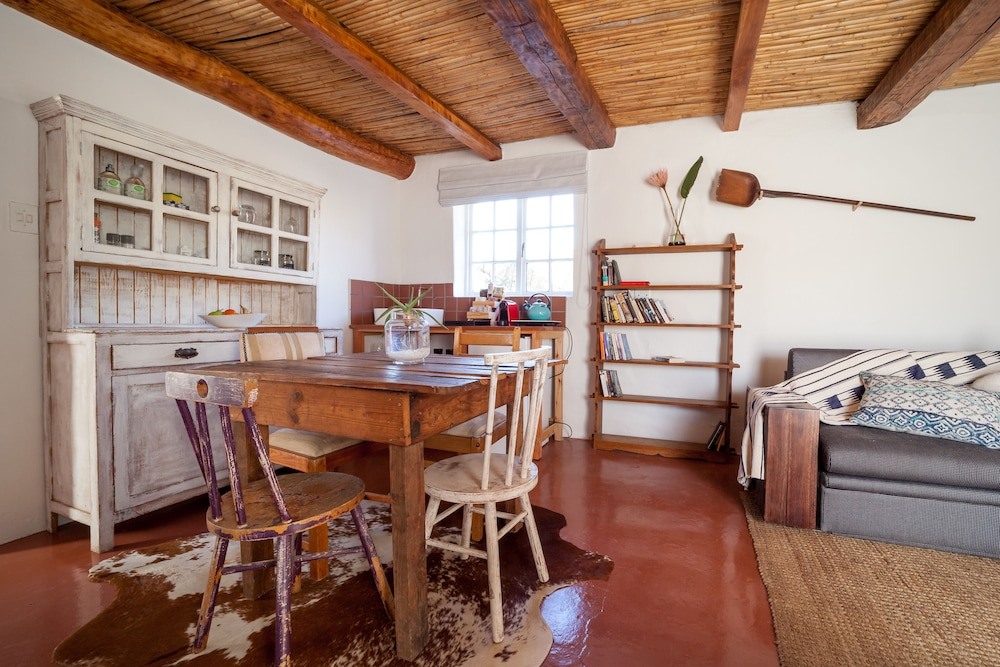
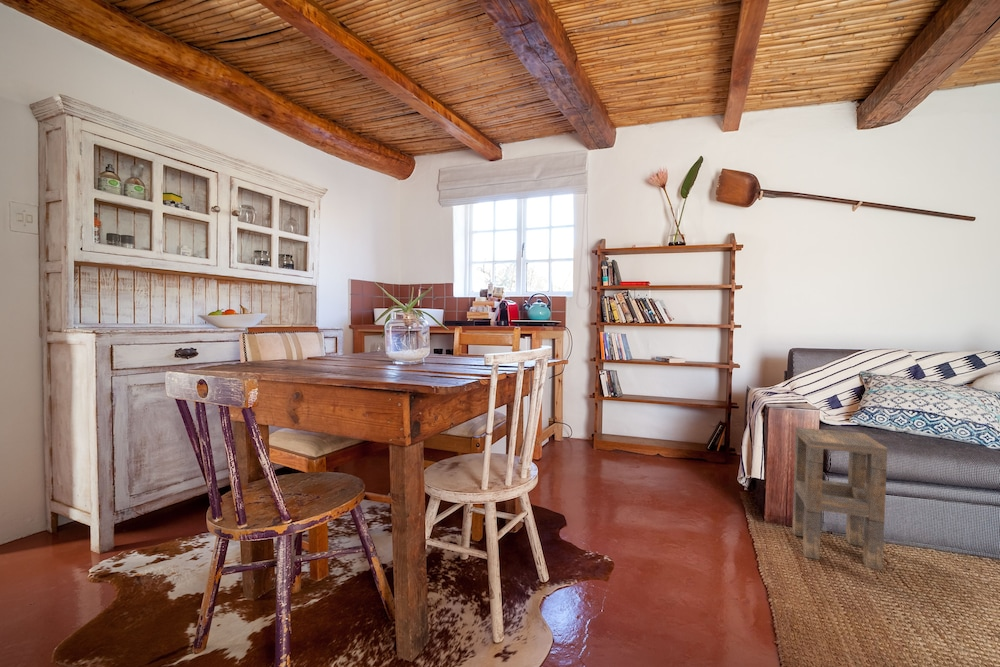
+ side table (835, 493)
